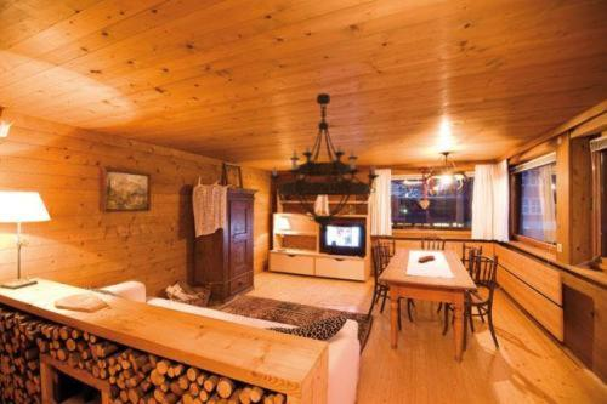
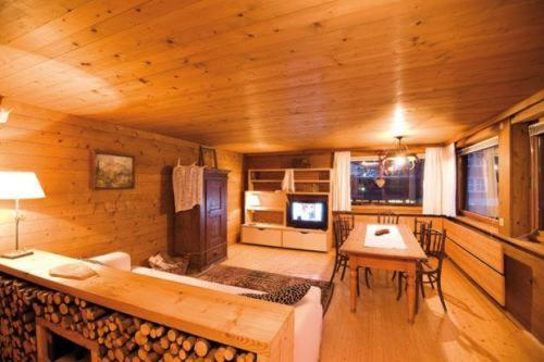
- chandelier (323, 165)
